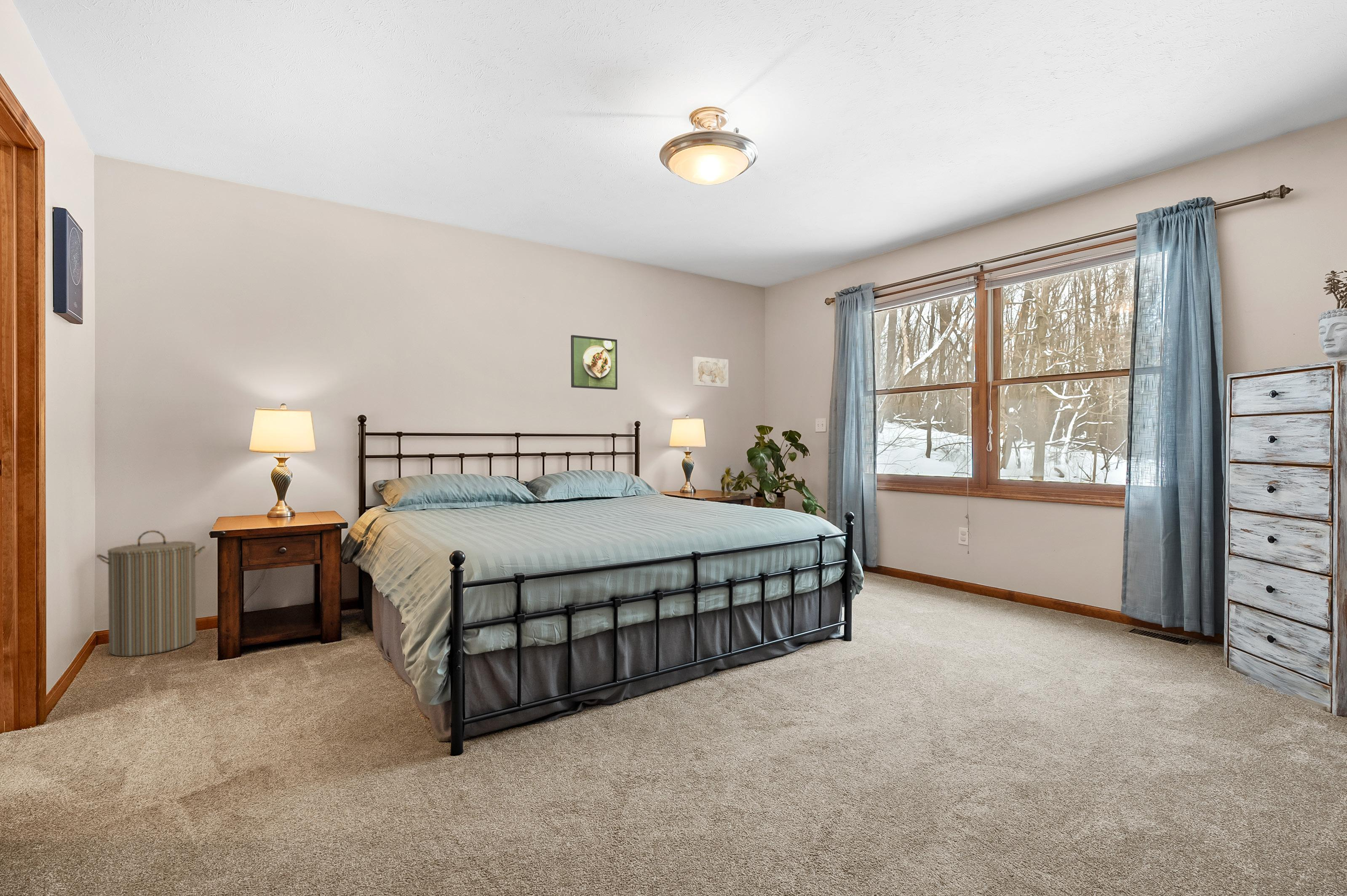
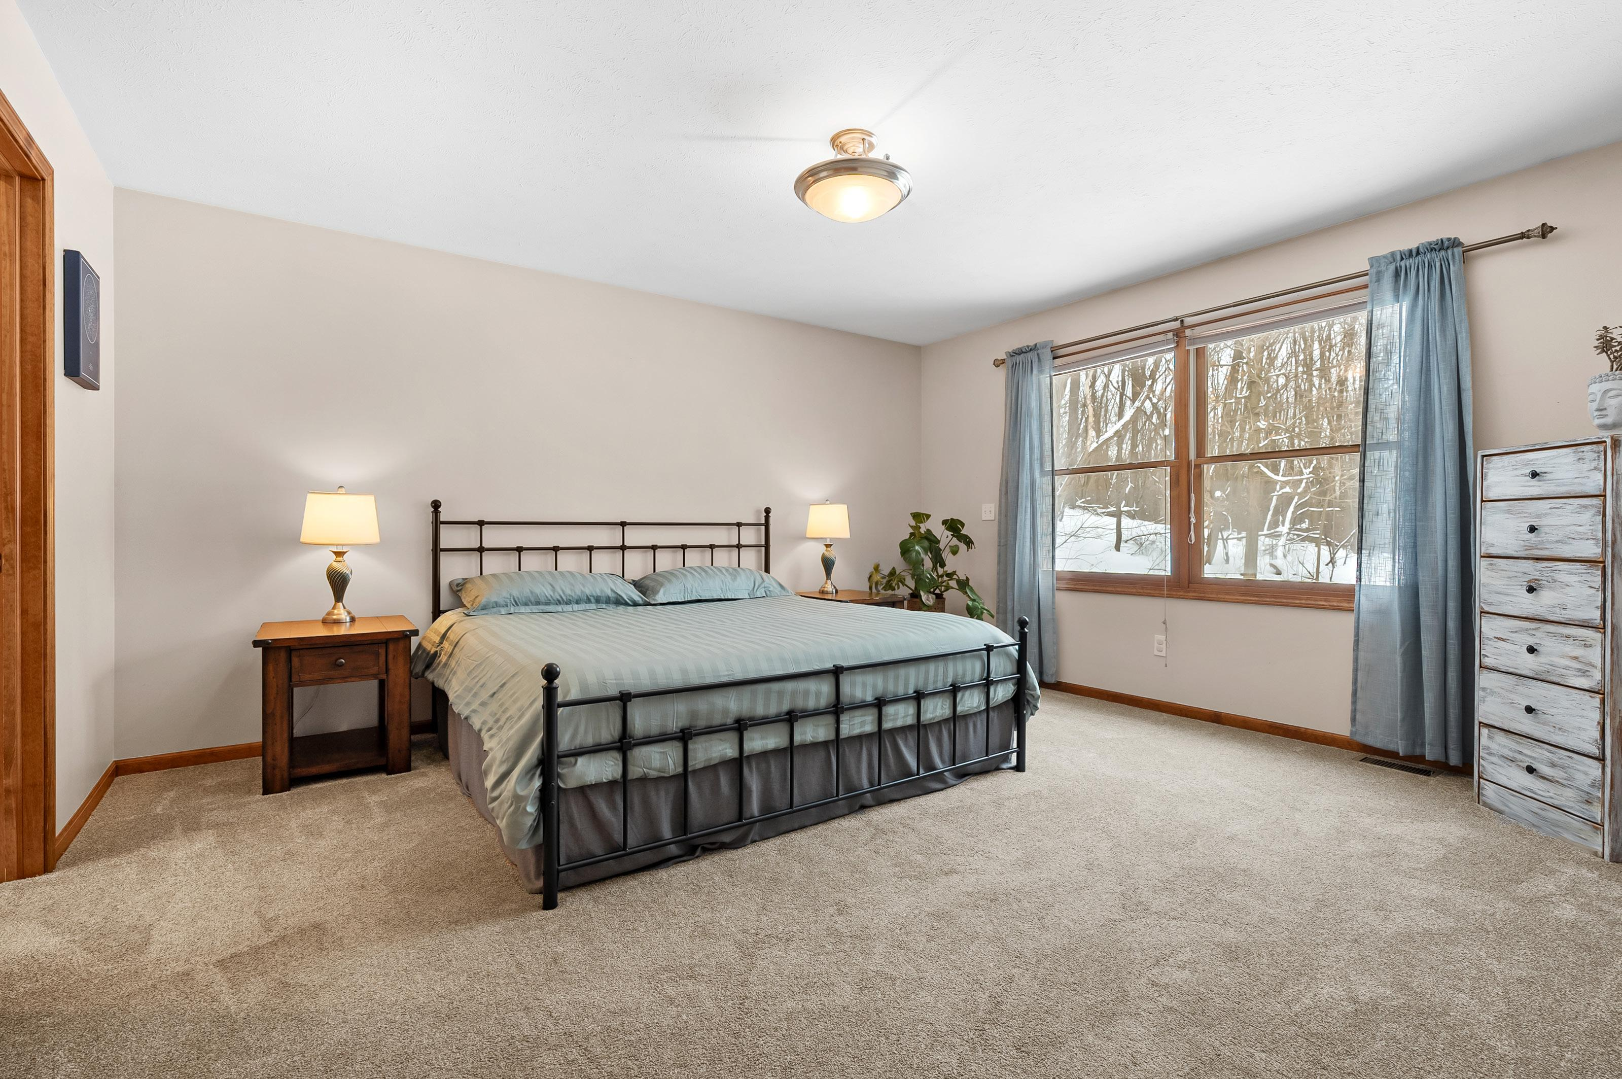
- wall art (711, 372)
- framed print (594, 363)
- laundry hamper (153, 588)
